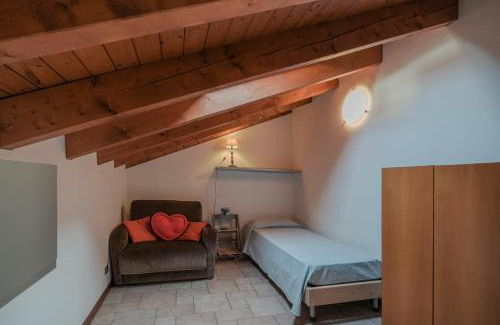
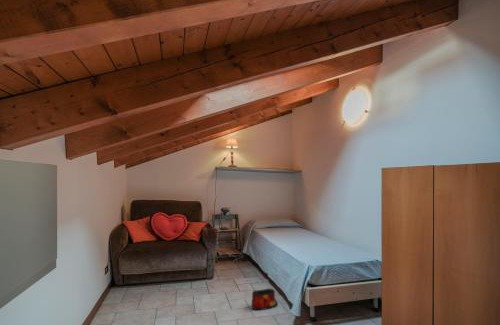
+ bag (264, 298)
